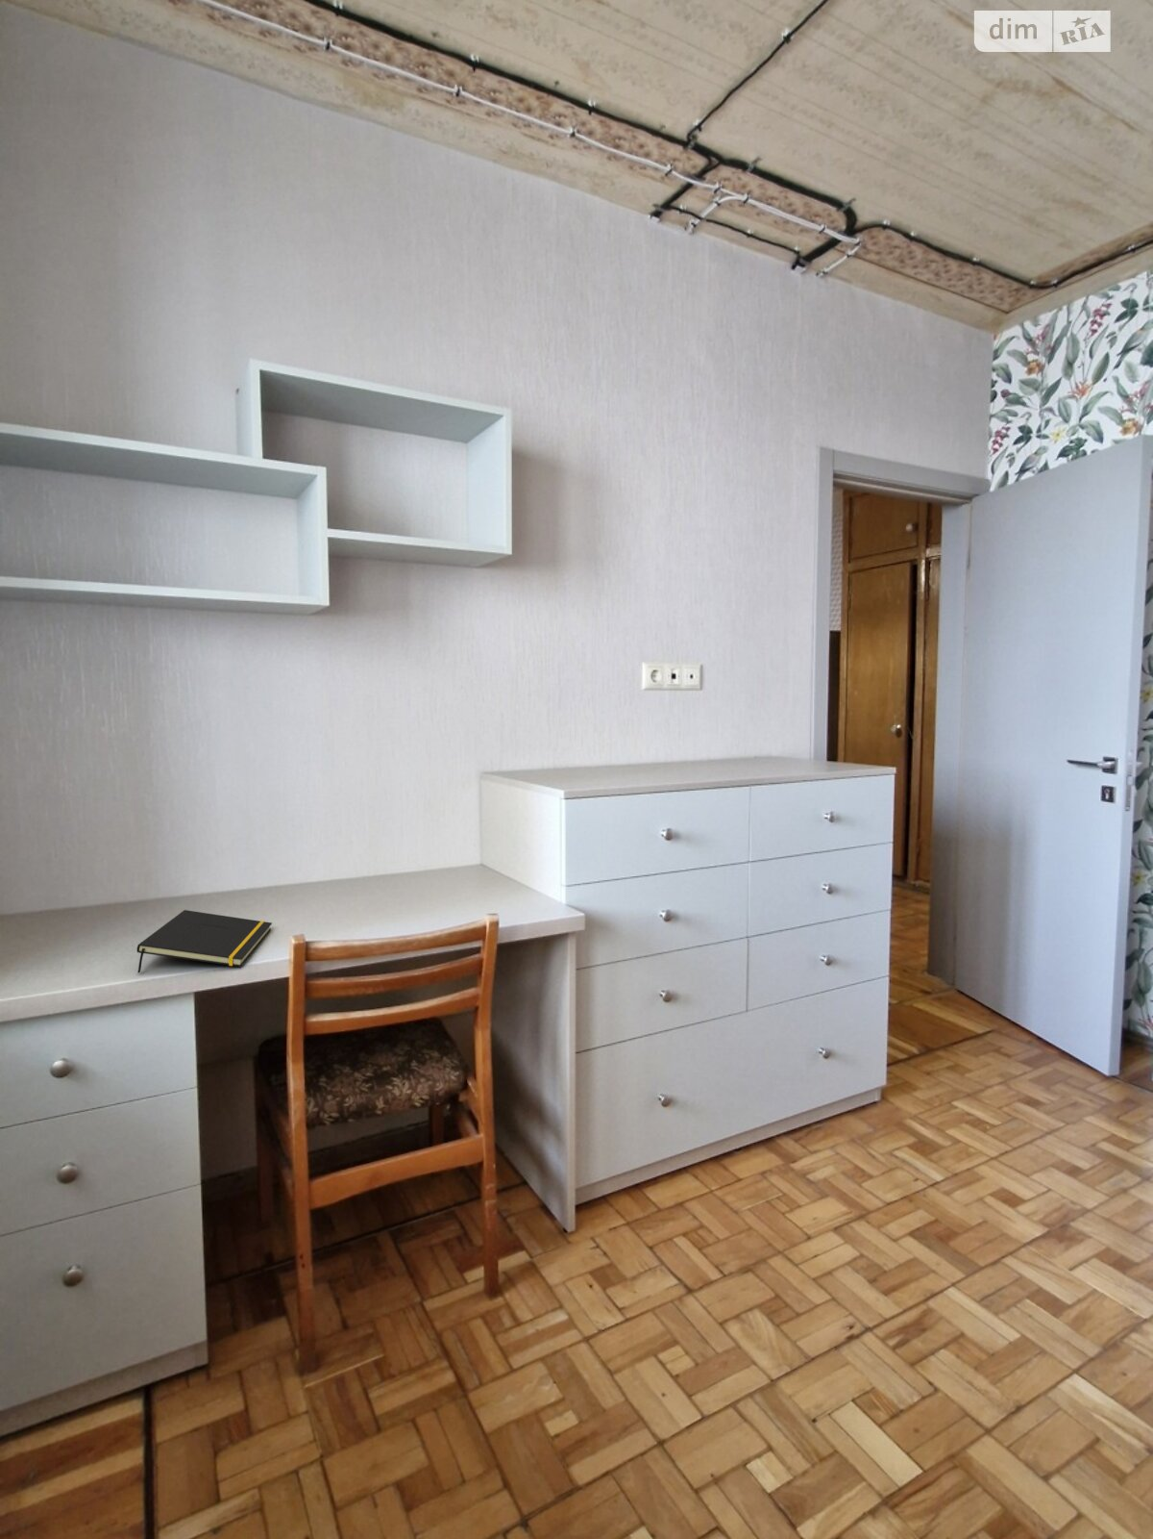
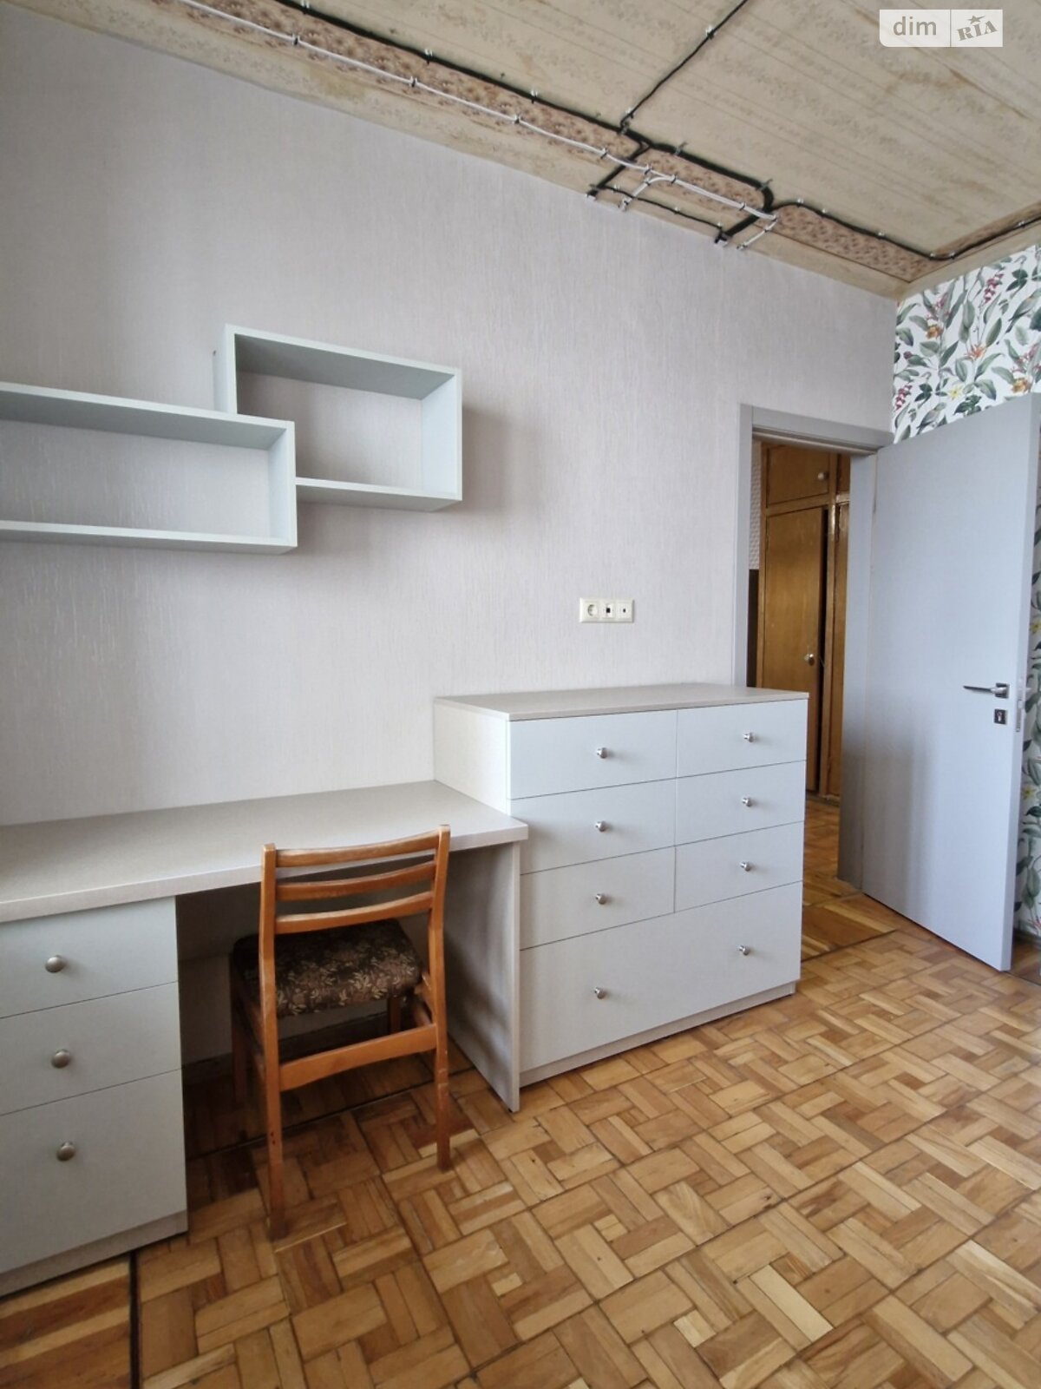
- notepad (210, 936)
